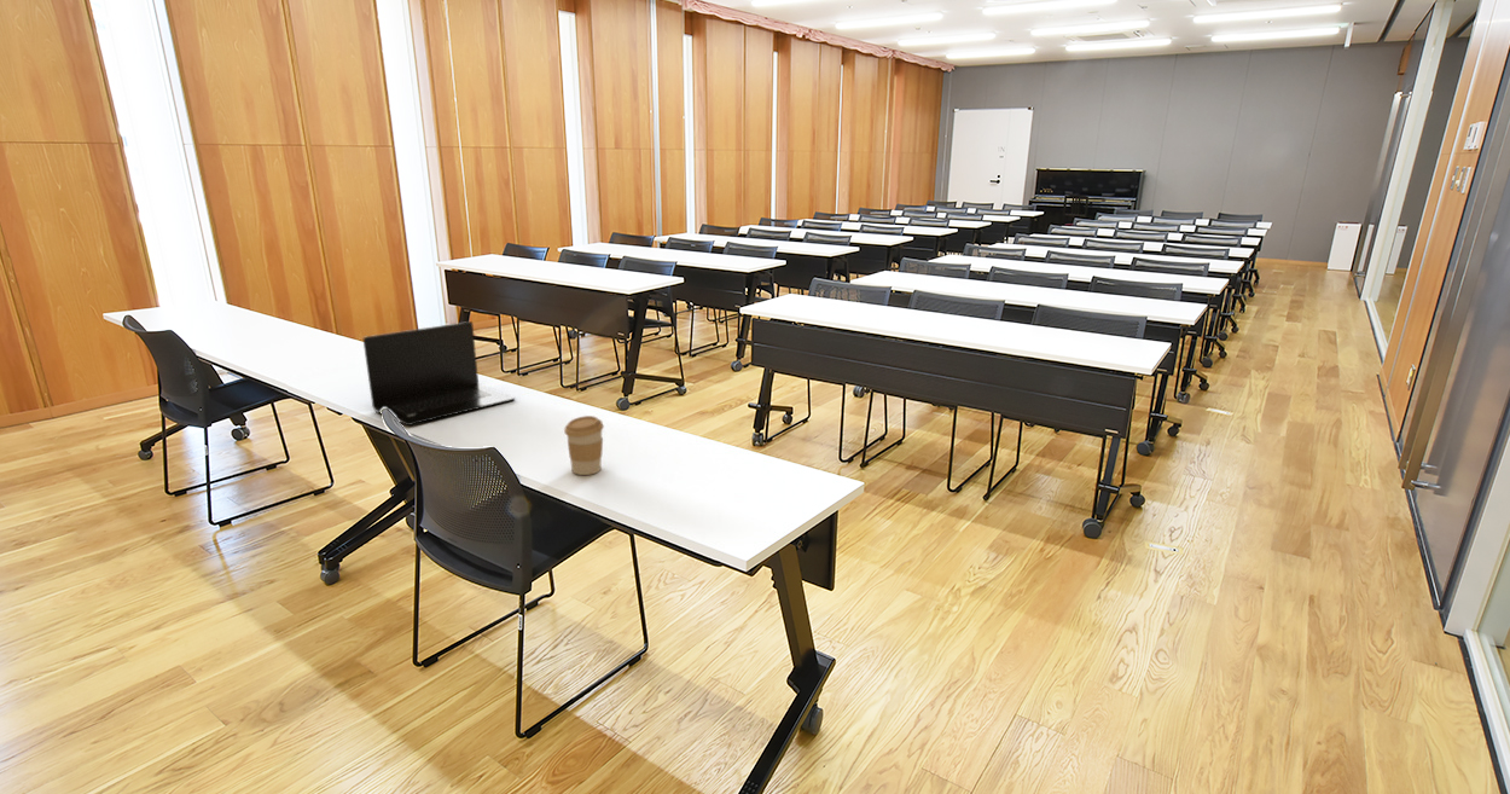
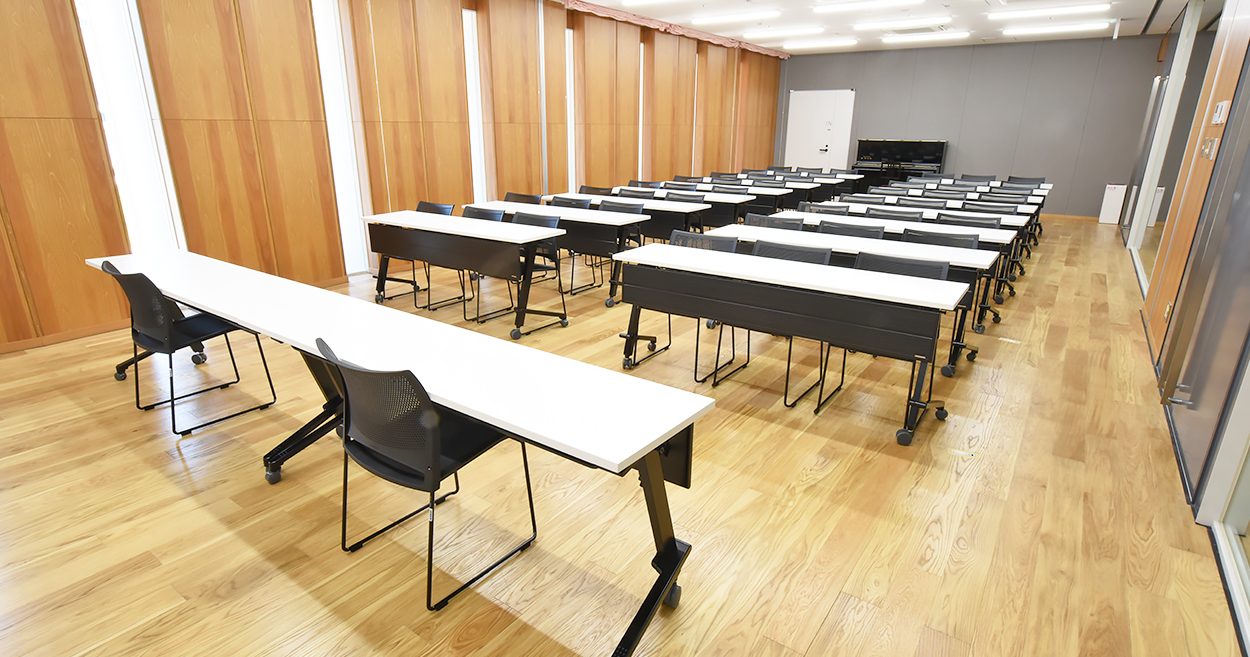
- laptop (442, 370)
- coffee cup (585, 445)
